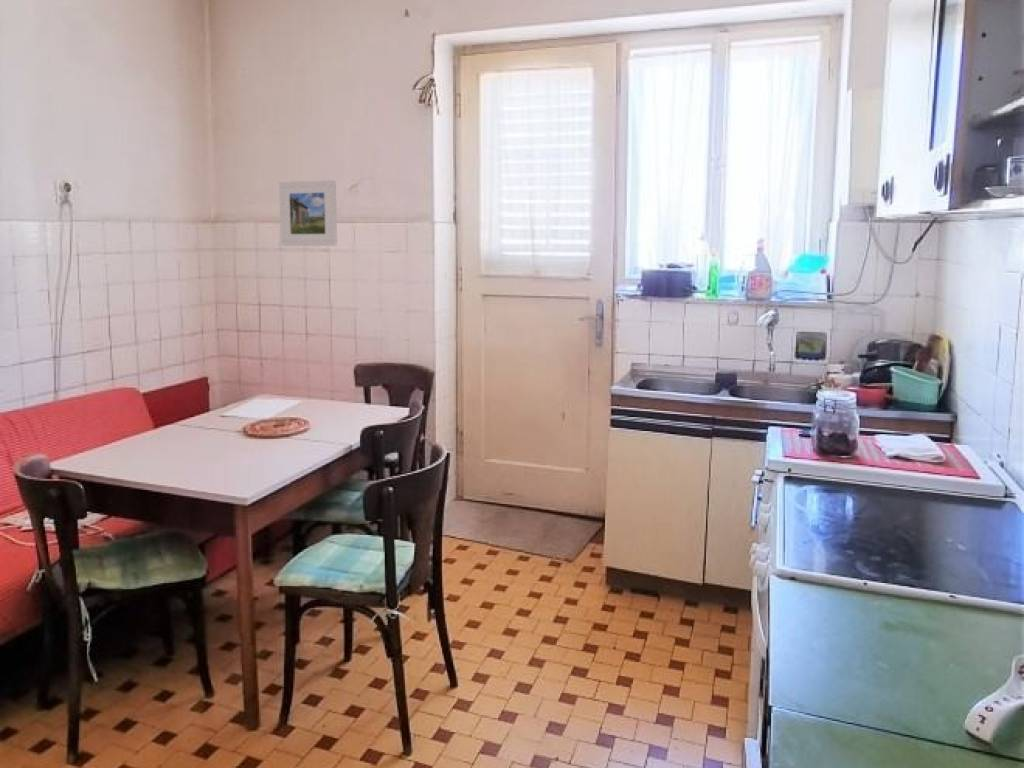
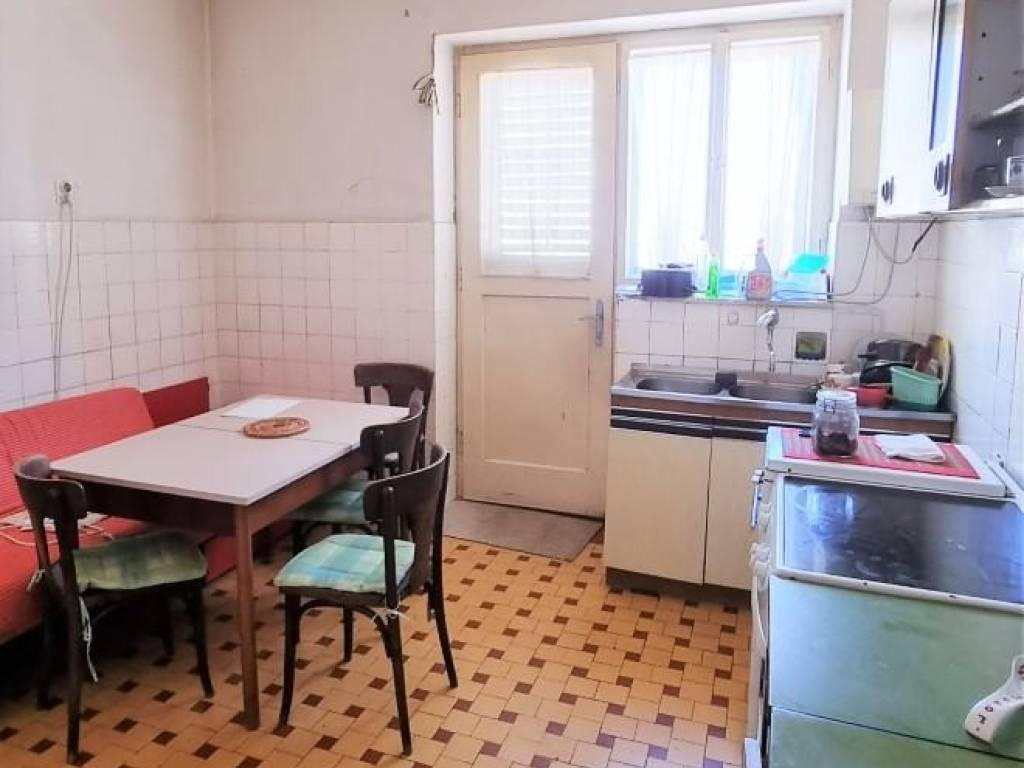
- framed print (307, 213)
